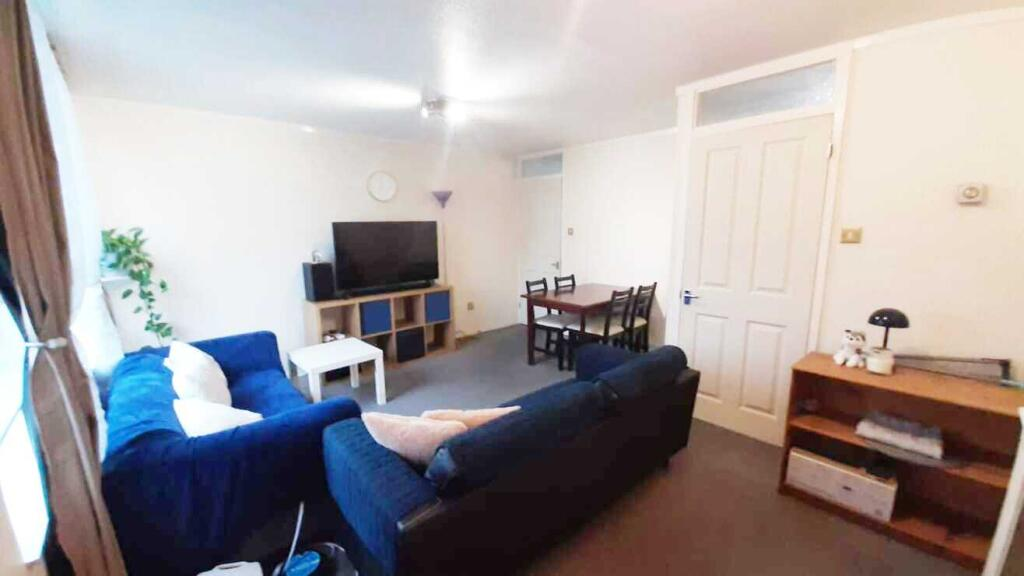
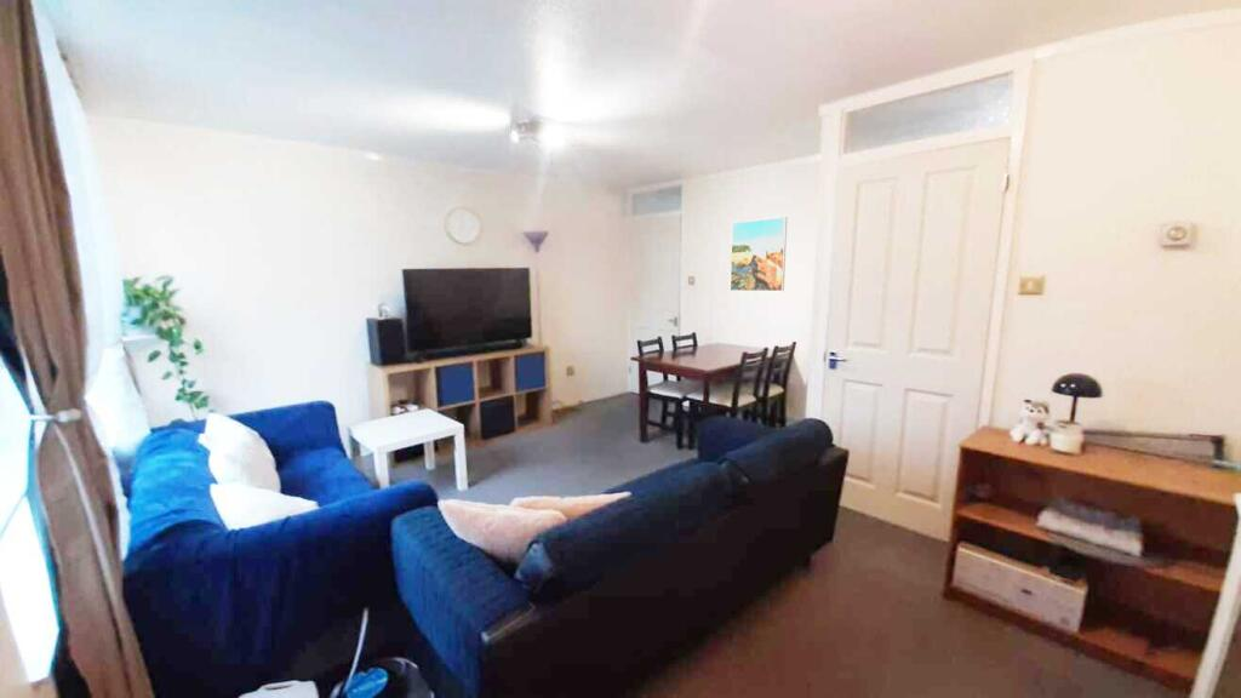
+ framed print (756, 256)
